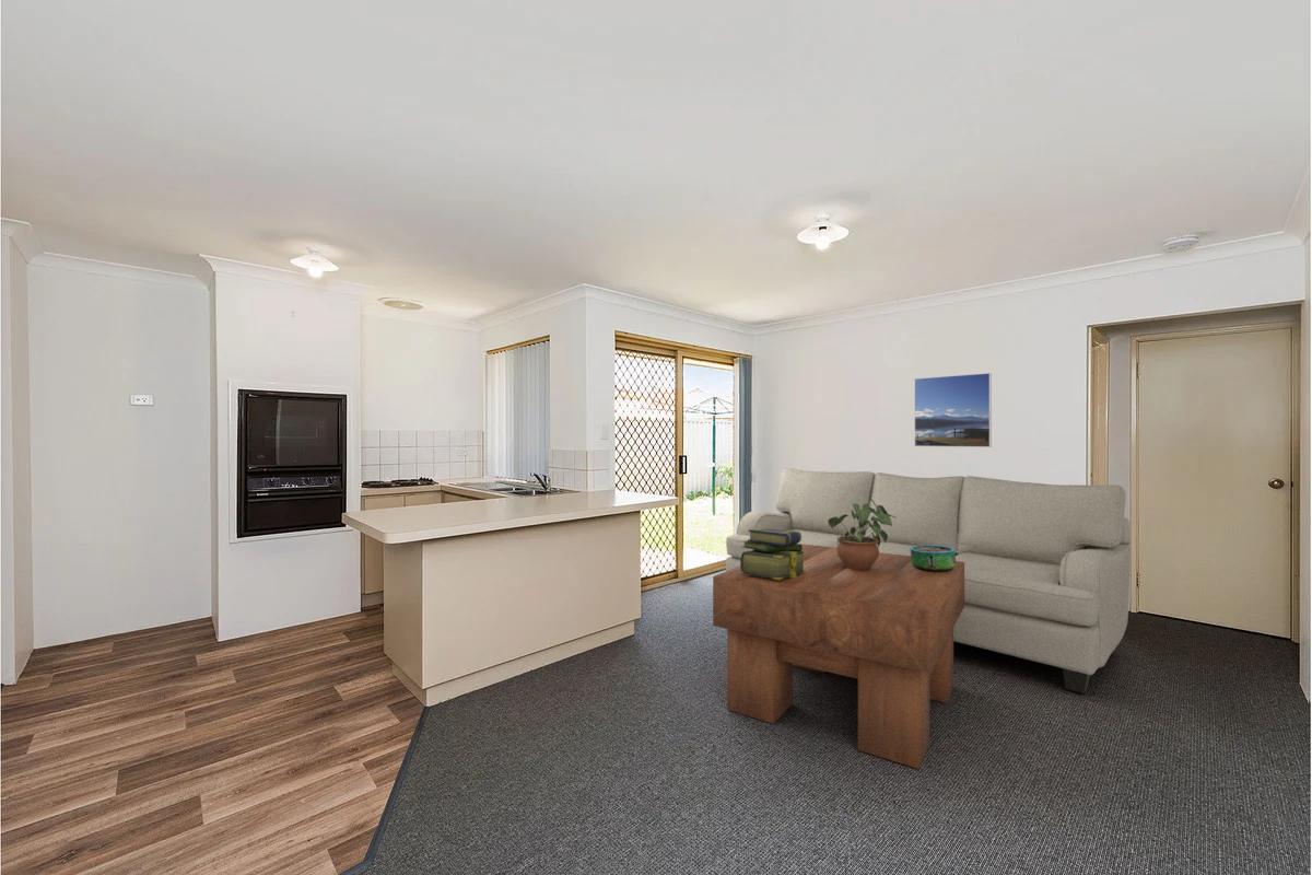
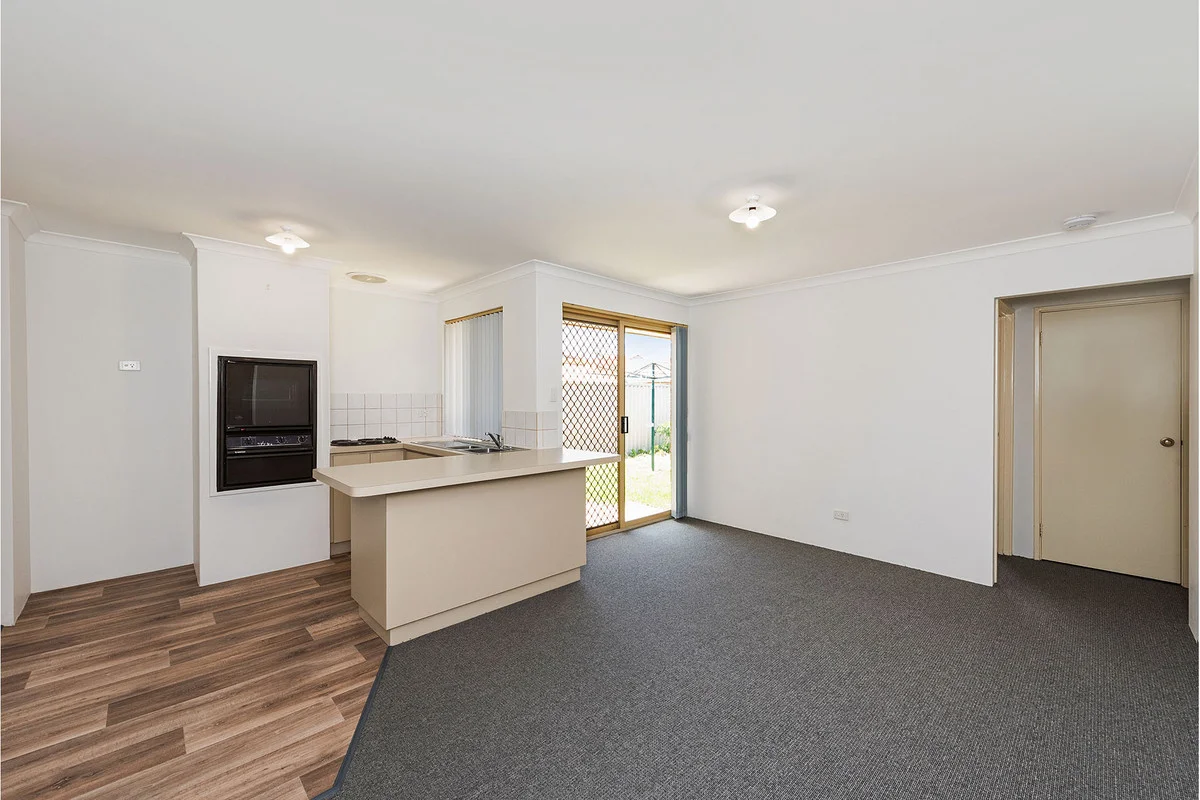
- sofa (900, 548)
- potted plant (864, 533)
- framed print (951, 411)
- decorative bowl (933, 557)
- stack of books (773, 550)
- coffee table (845, 632)
